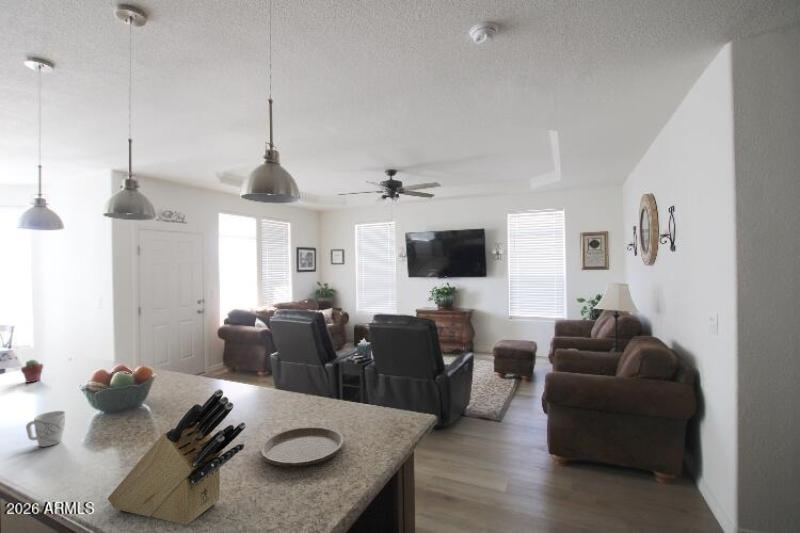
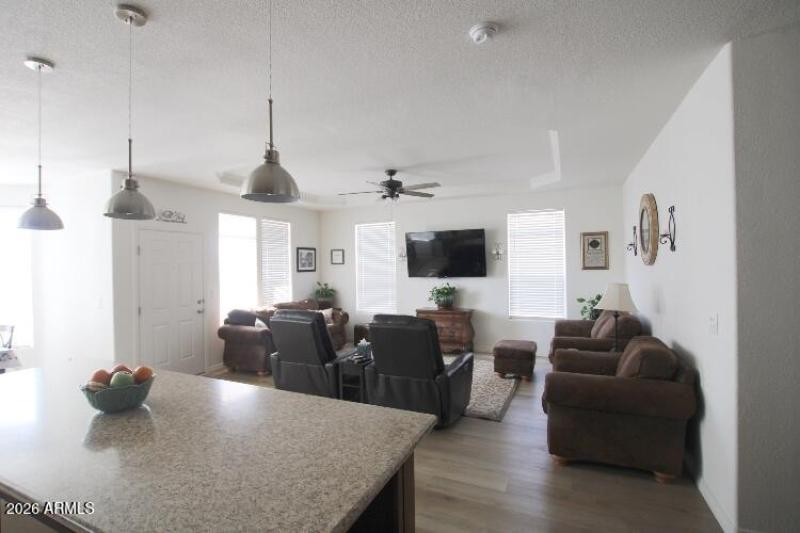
- knife block (178, 448)
- potted succulent (32, 370)
- plate (303, 446)
- mug (45, 429)
